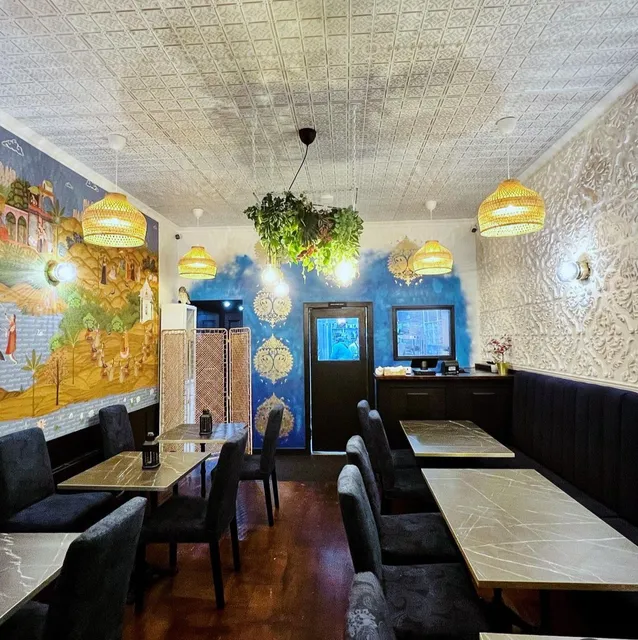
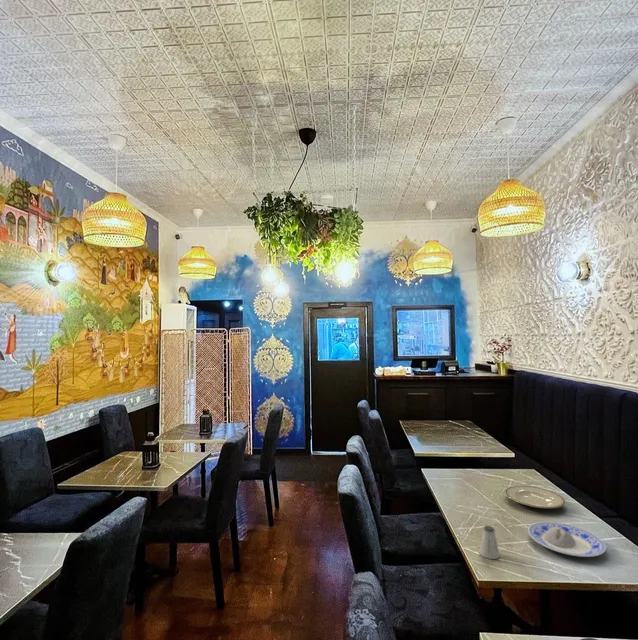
+ plate (534, 499)
+ saltshaker (489, 540)
+ plate (565, 537)
